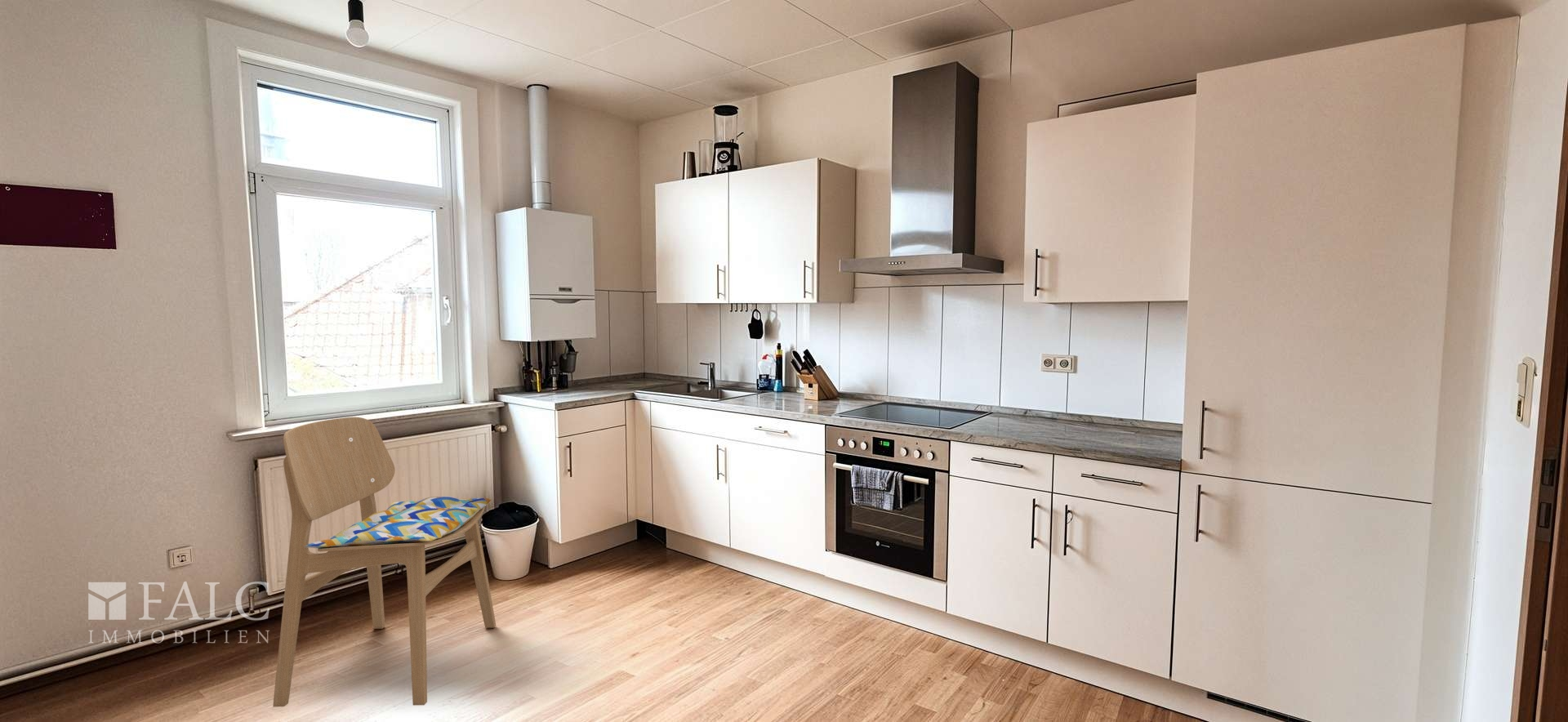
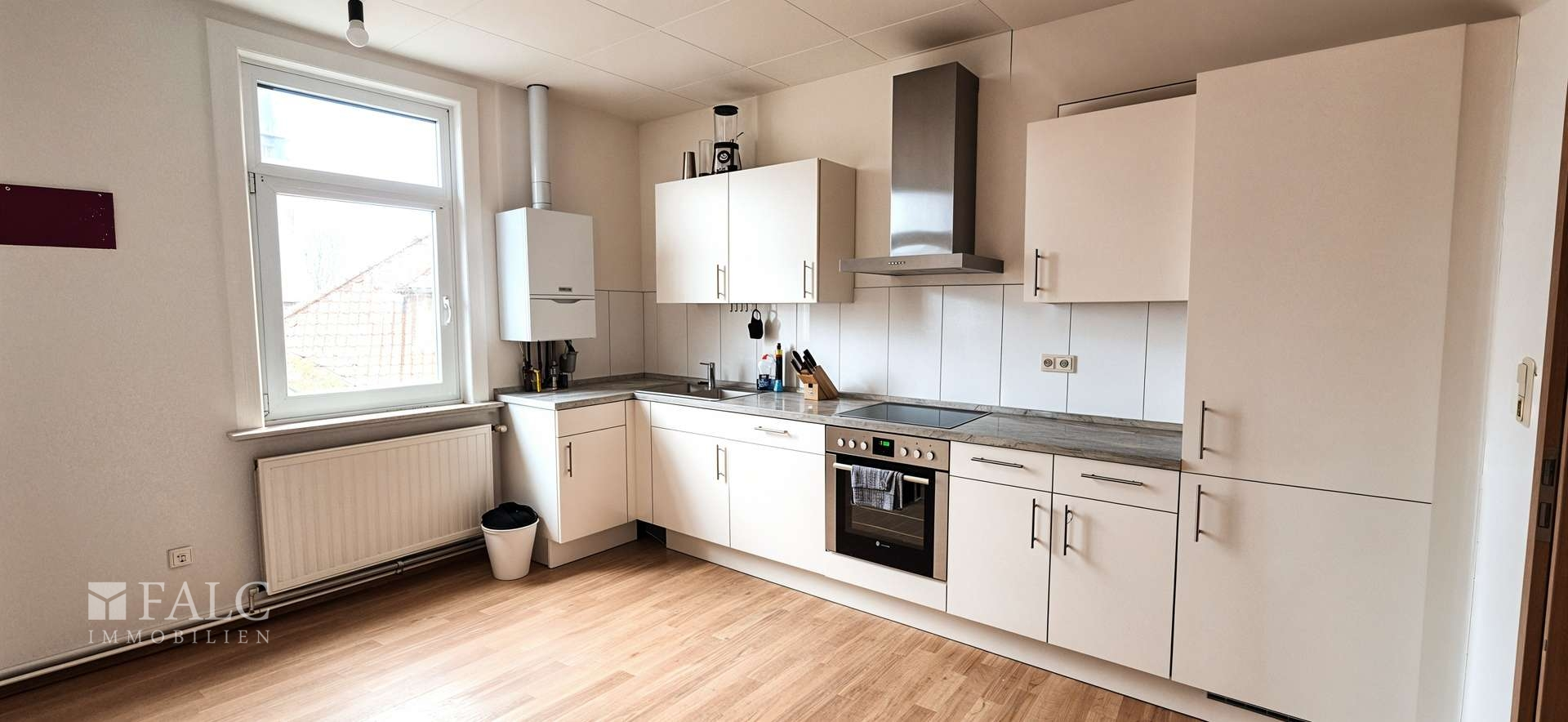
- dining chair (391, 543)
